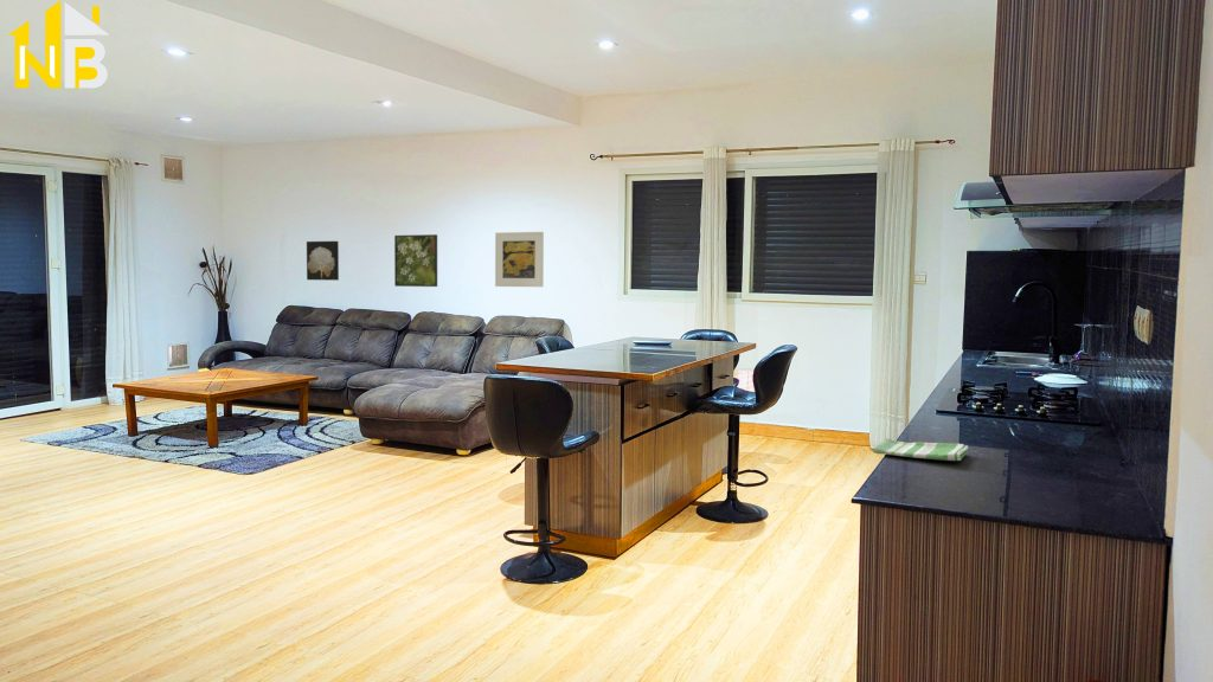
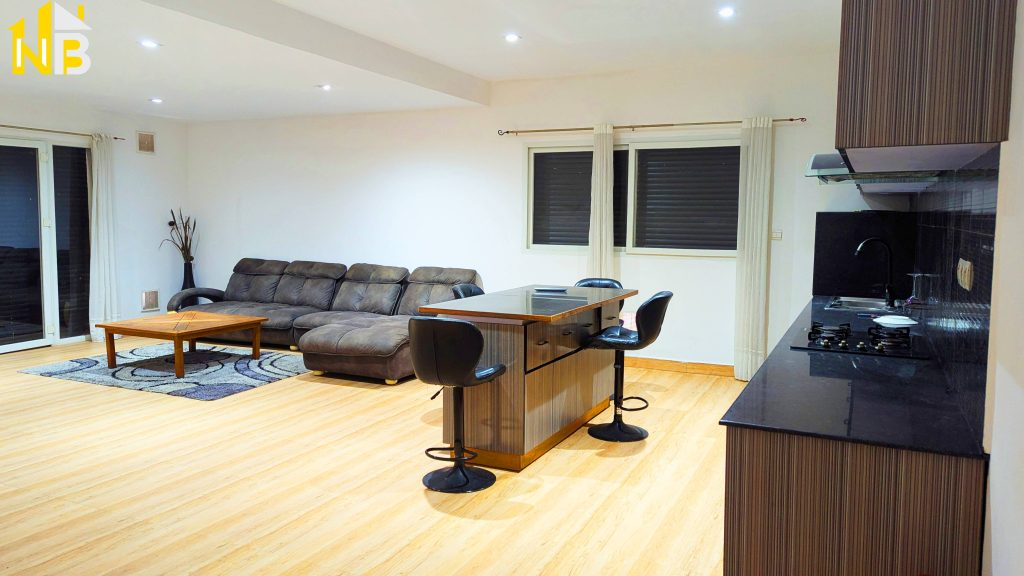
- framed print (519, 259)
- dish towel (920, 449)
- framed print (416, 260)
- wall art (322, 260)
